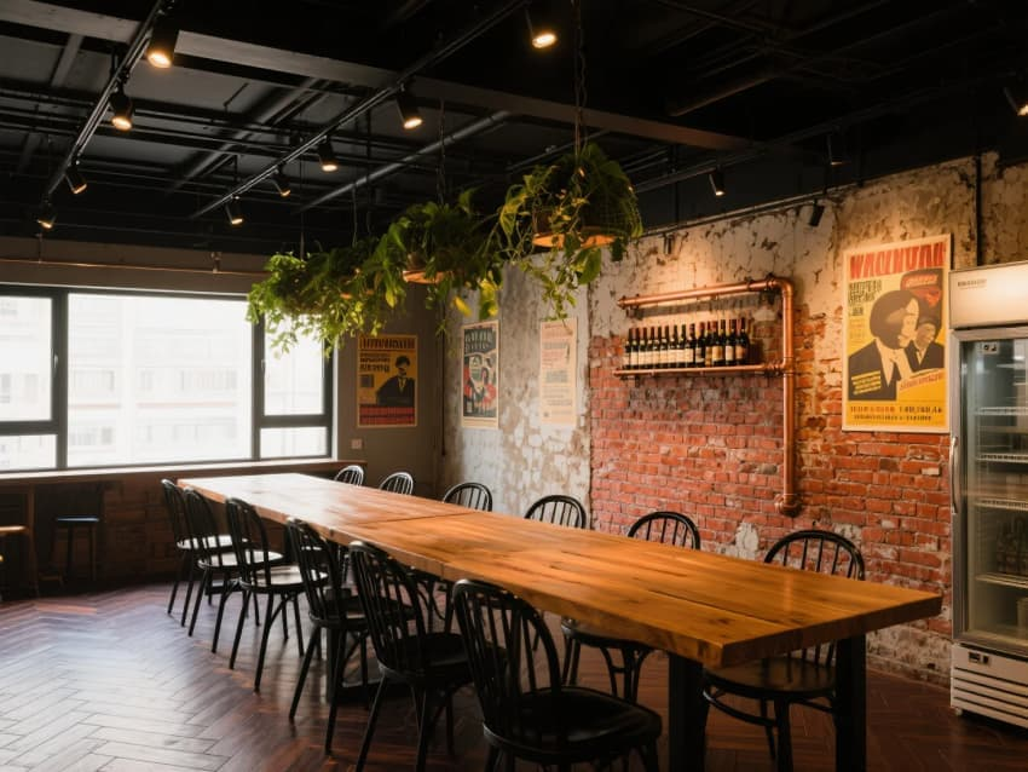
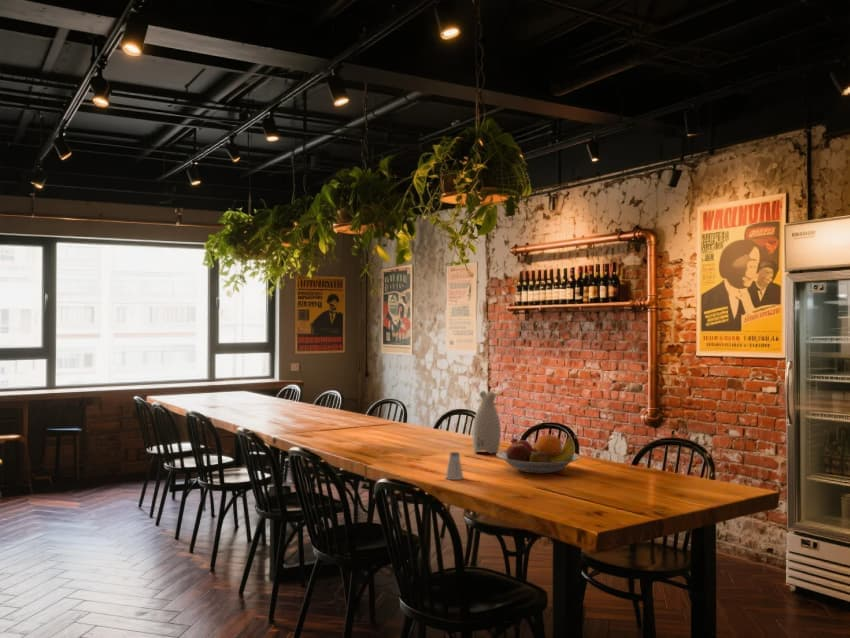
+ vase (486, 421)
+ fruit bowl (537, 451)
+ saltshaker (454, 465)
